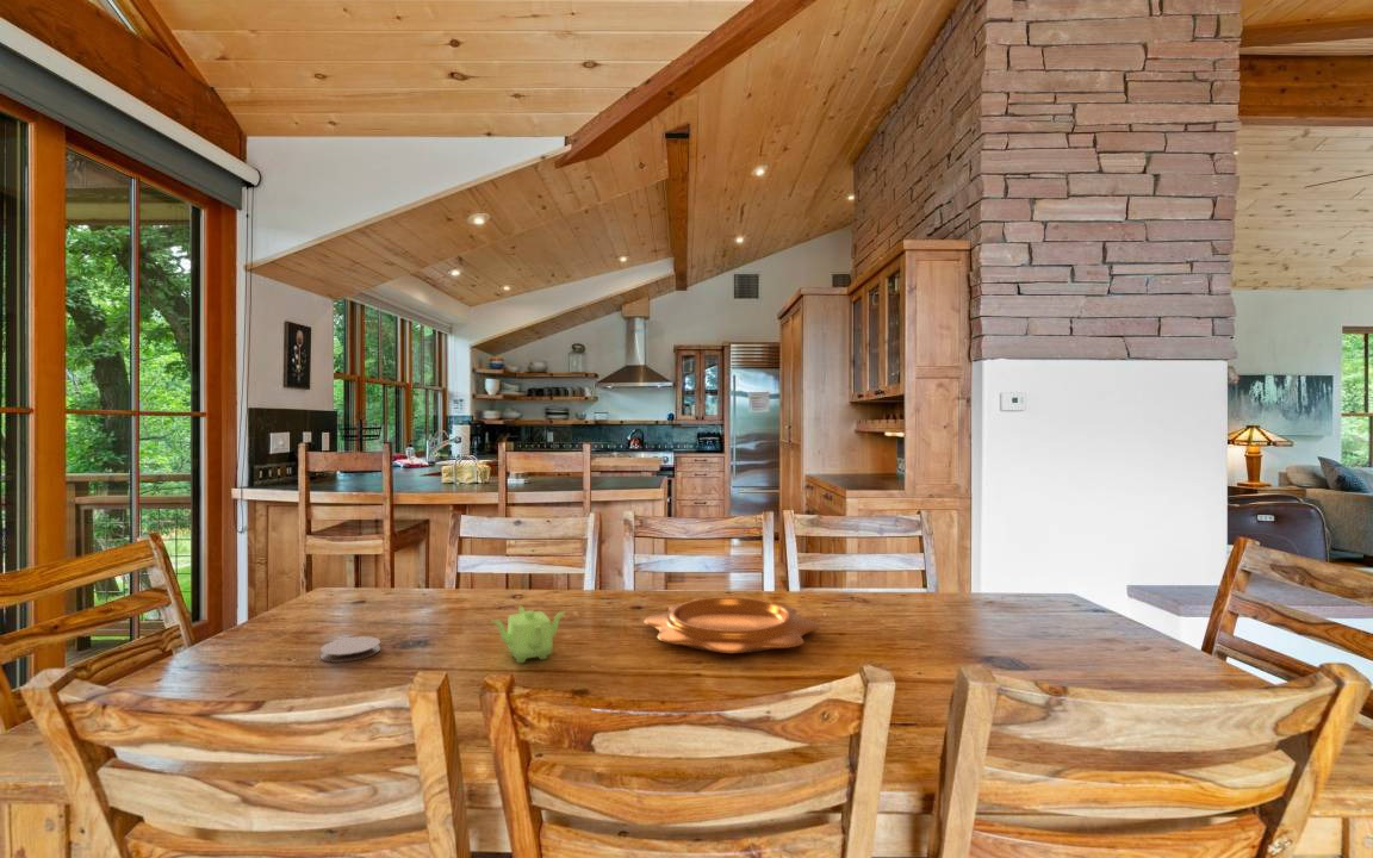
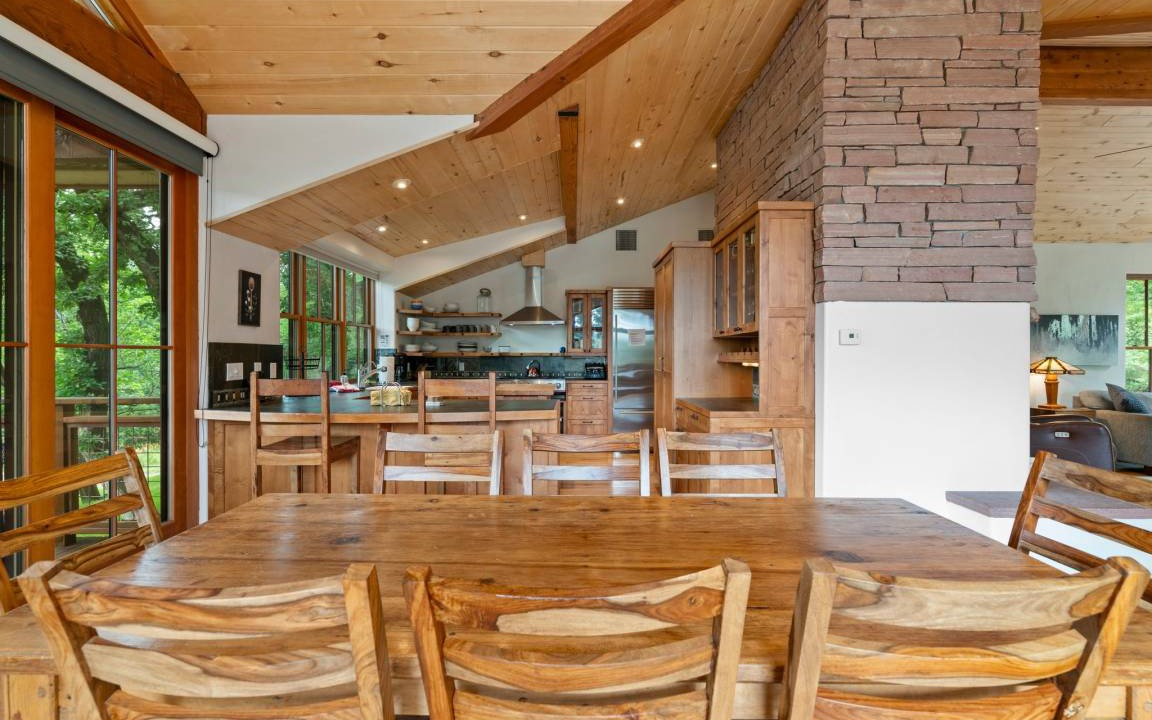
- decorative bowl (731, 621)
- coaster (350, 648)
- teapot (529, 633)
